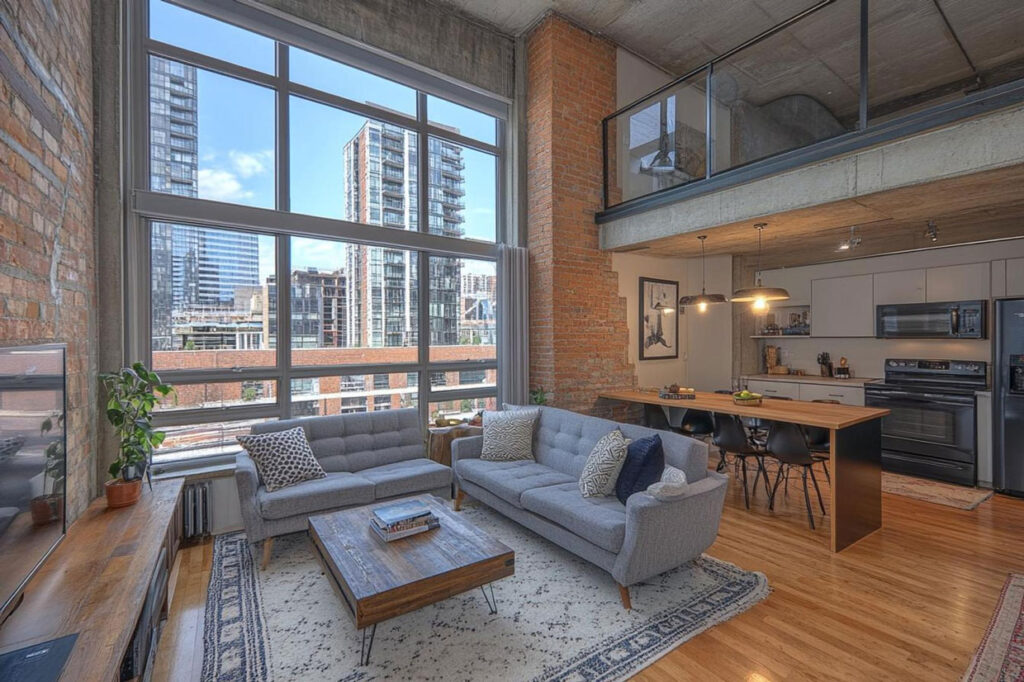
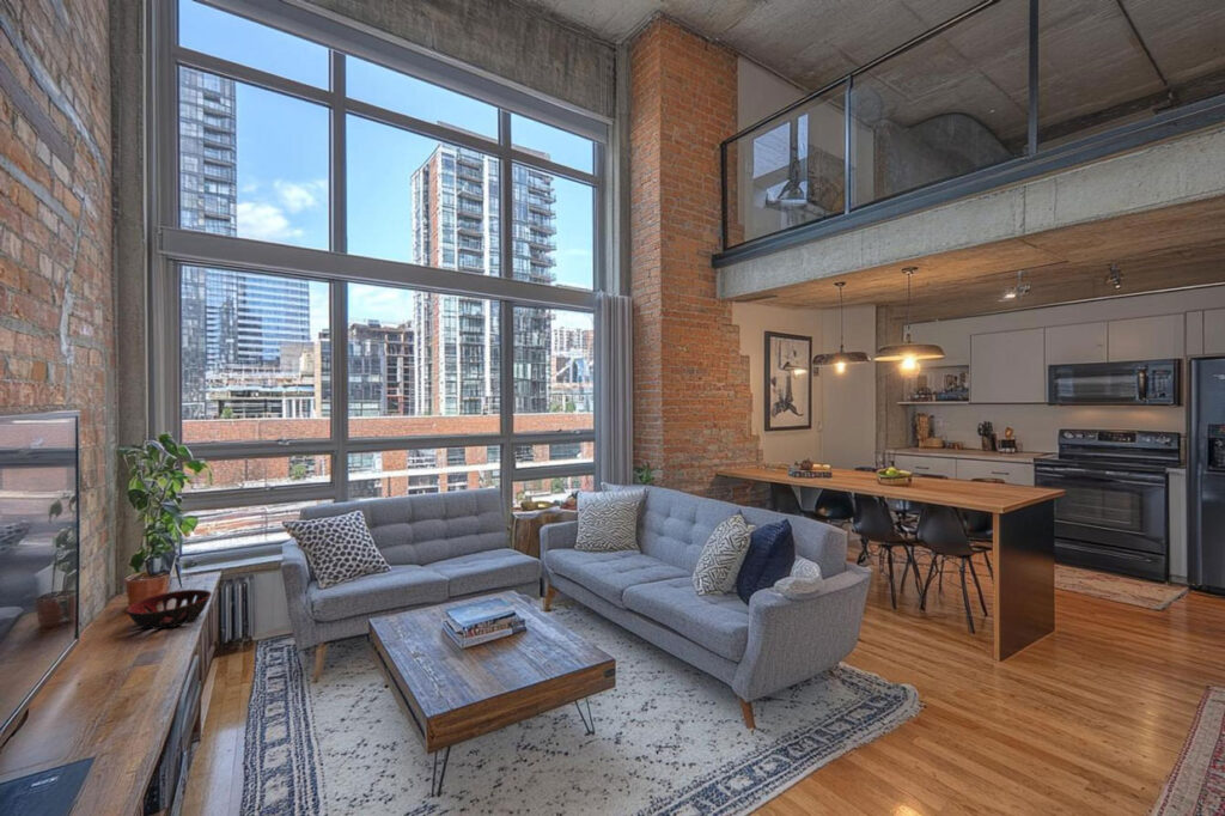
+ decorative bowl (170, 610)
